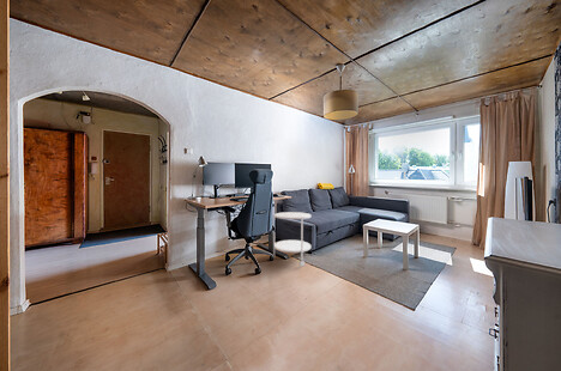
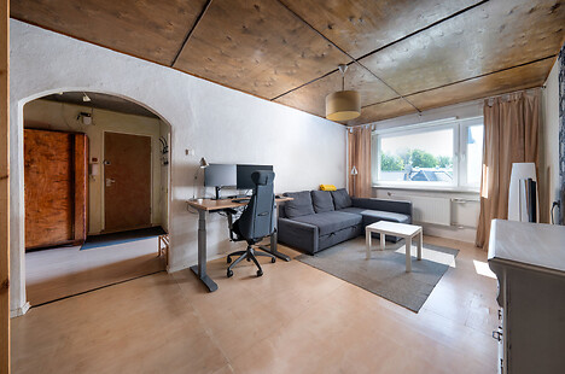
- side table (292, 241)
